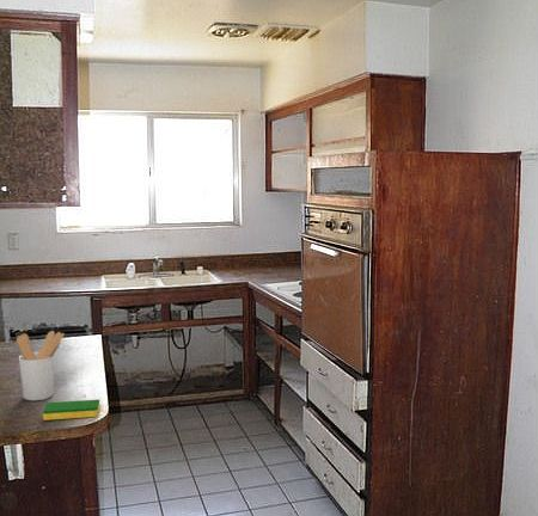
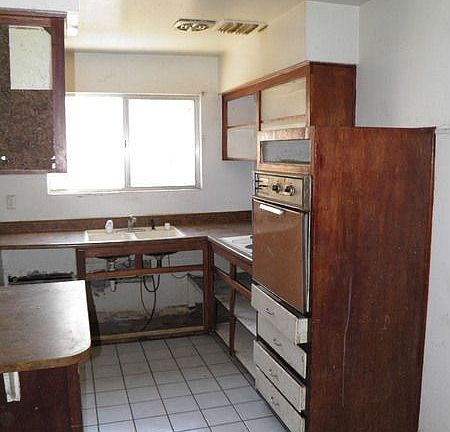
- utensil holder (43, 363)
- dish sponge (72, 408)
